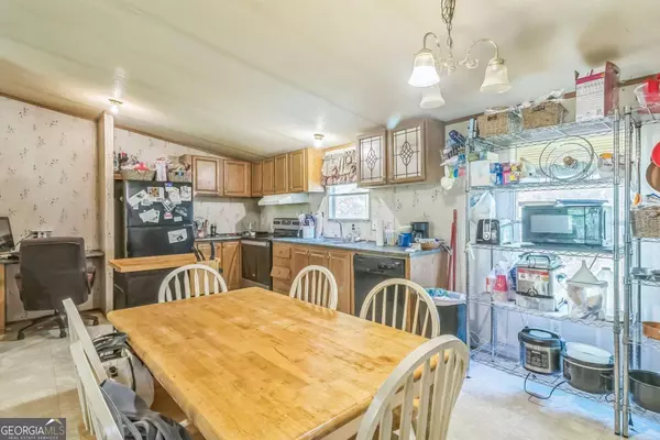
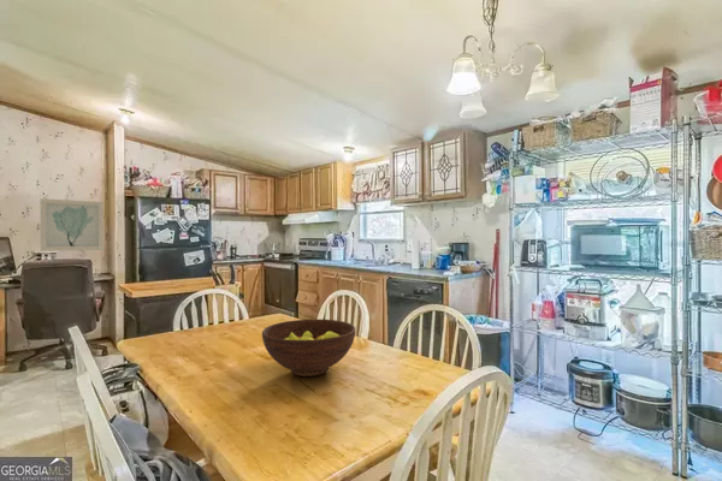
+ fruit bowl (309, 349)
+ wall art (72, 225)
